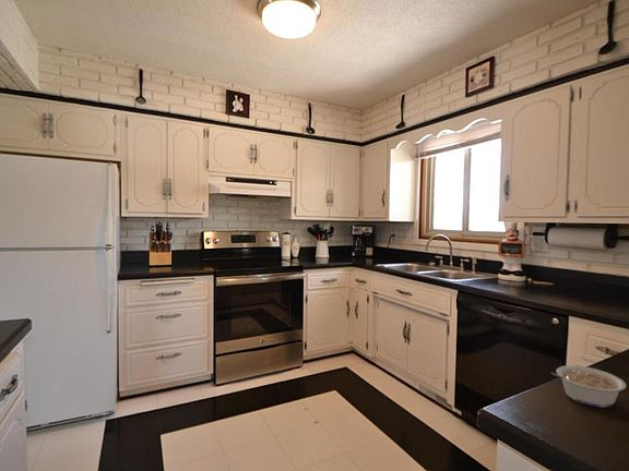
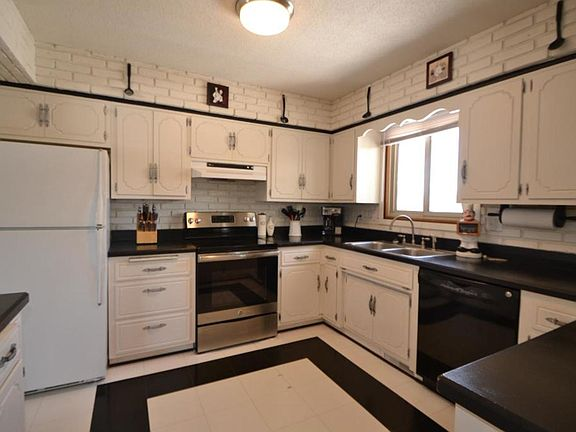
- legume (588, 385)
